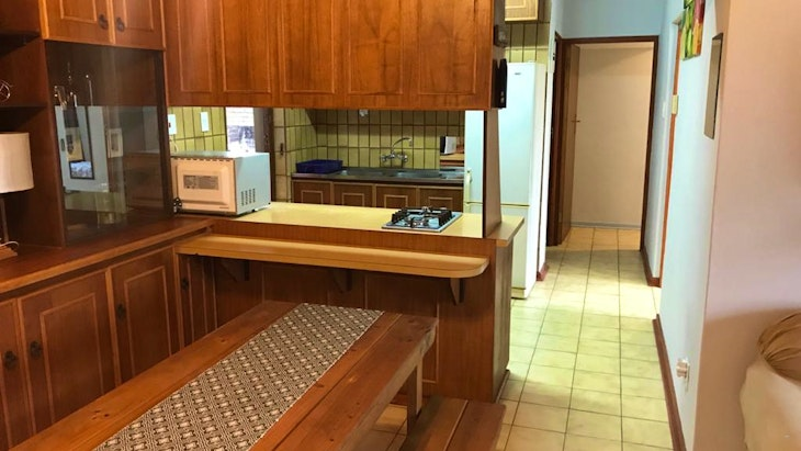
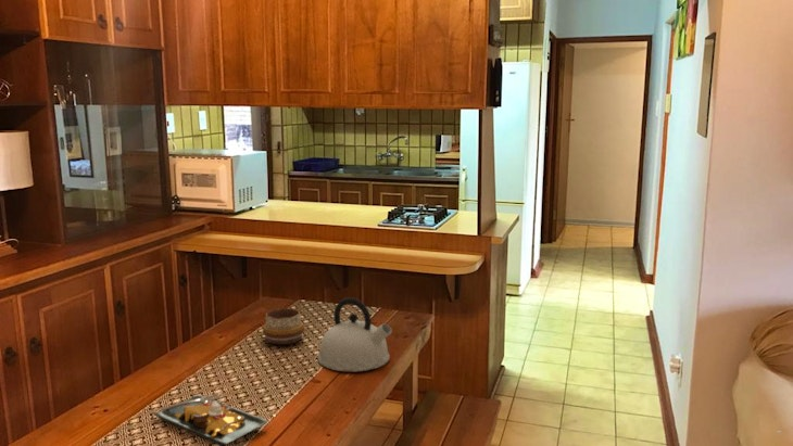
+ kettle (356, 329)
+ decorative bowl (284, 326)
+ plate (213, 410)
